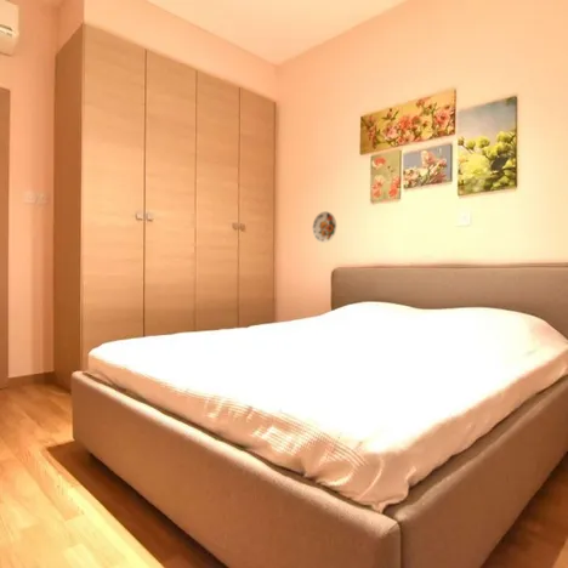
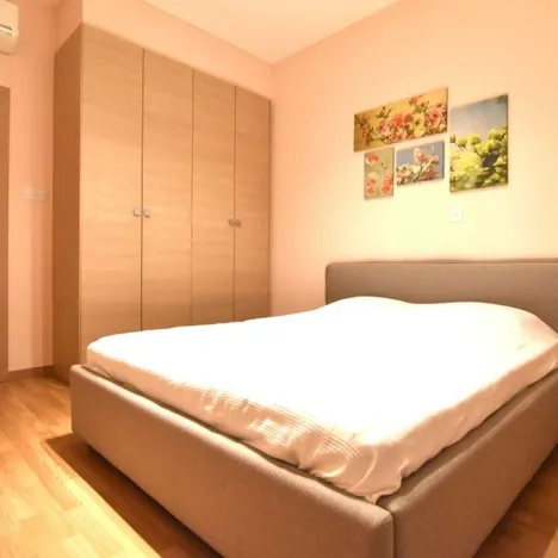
- decorative plate (324, 227)
